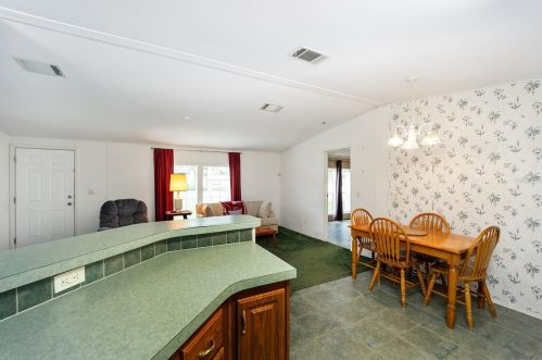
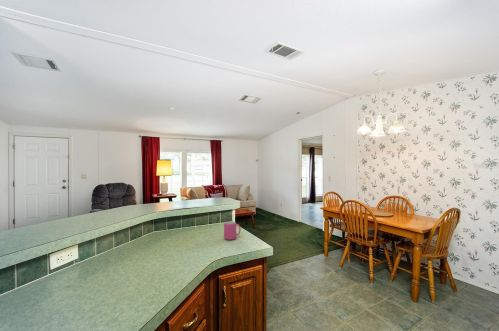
+ mug (232, 230)
